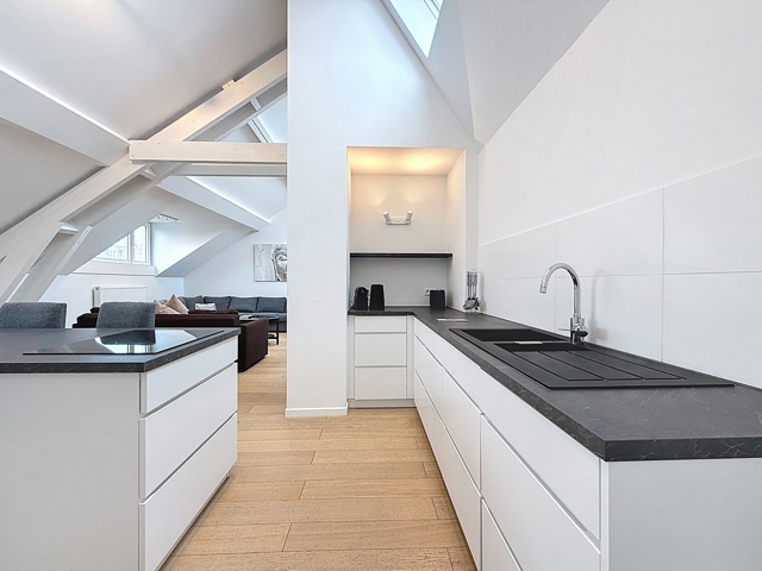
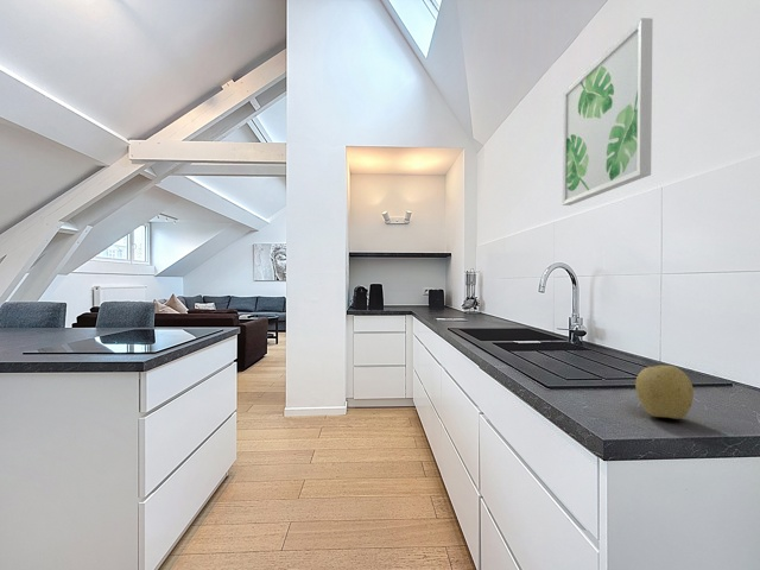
+ wall art (600, 126)
+ fruit (663, 391)
